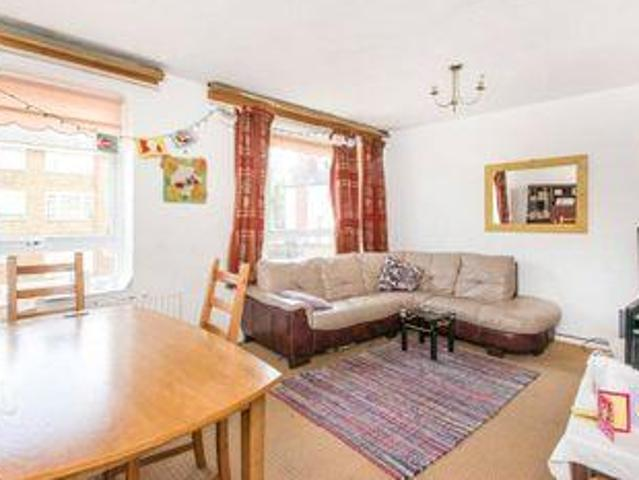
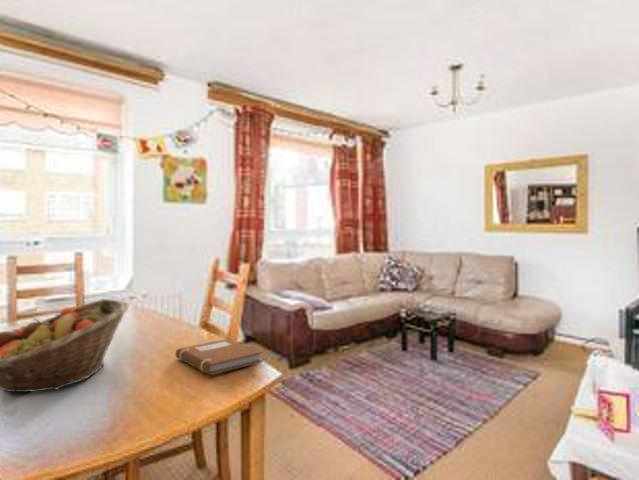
+ notebook (217, 354)
+ fruit basket (60, 339)
